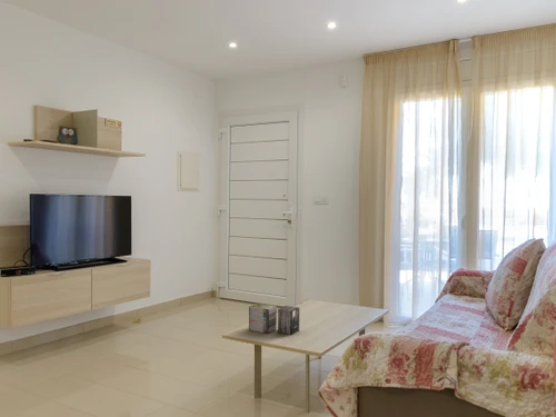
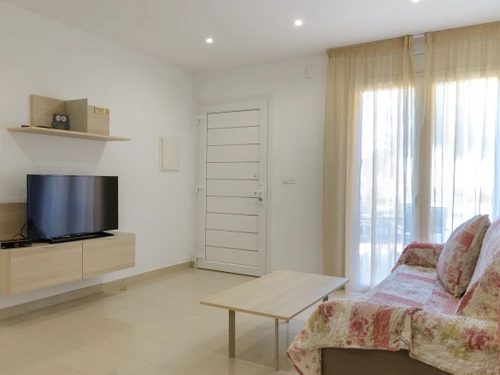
- magazine (274, 318)
